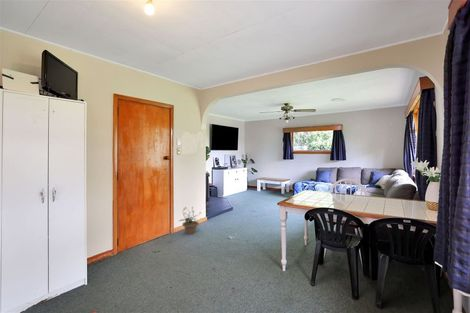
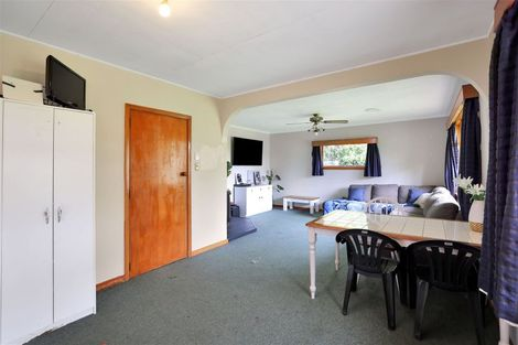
- potted plant (189, 219)
